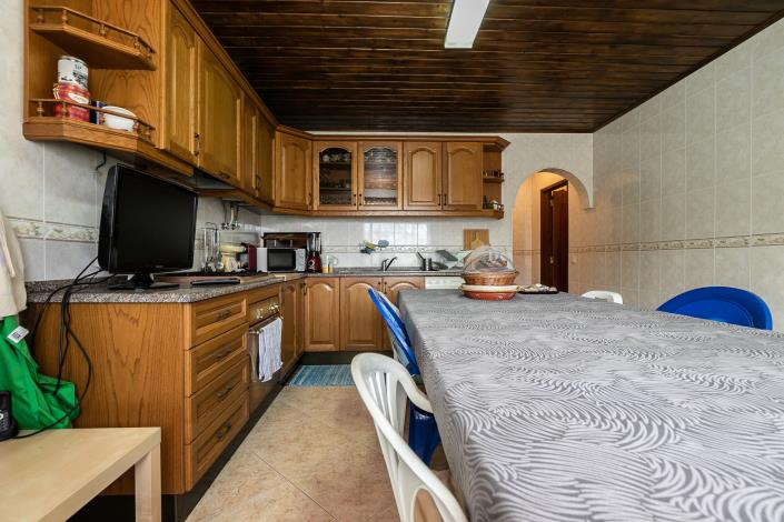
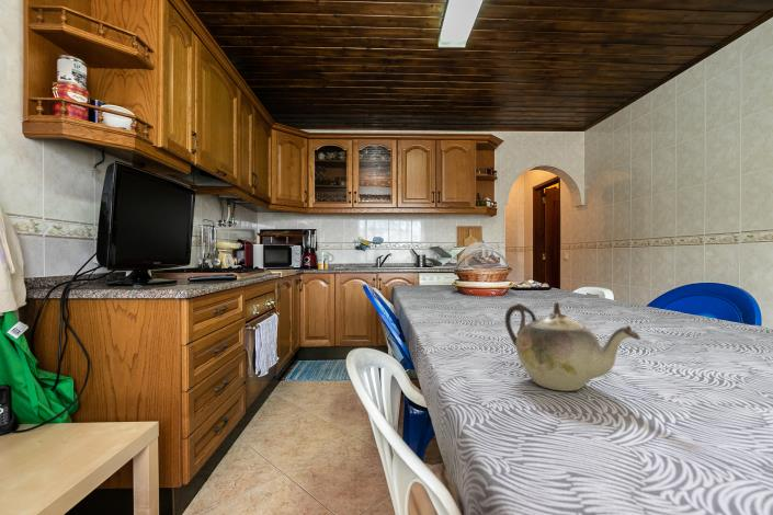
+ teapot (562, 343)
